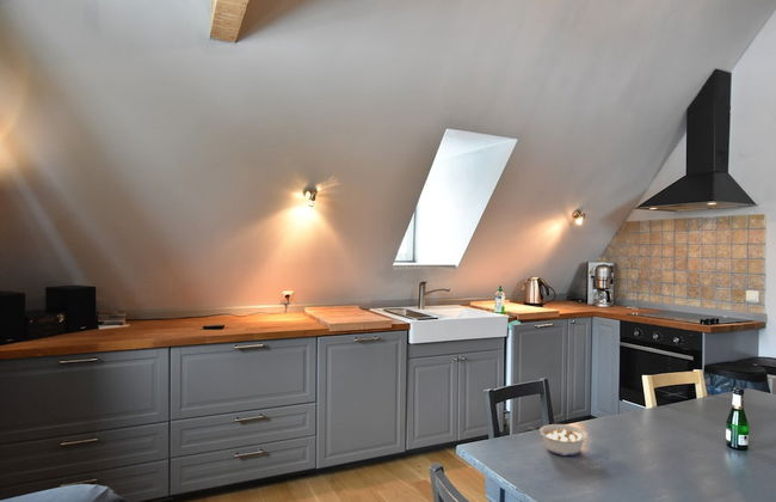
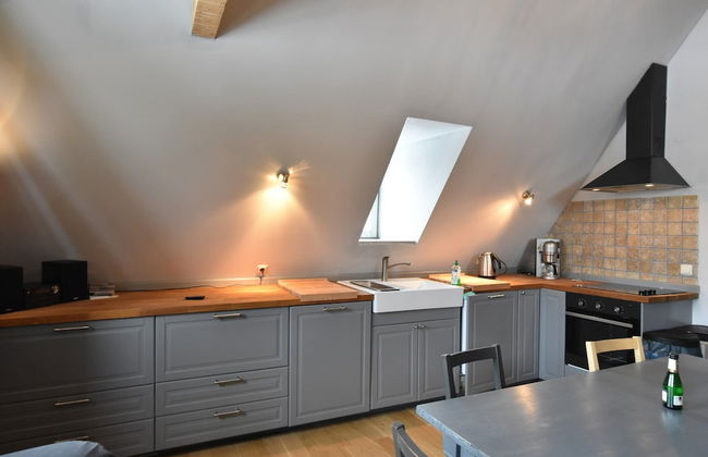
- legume (561, 439)
